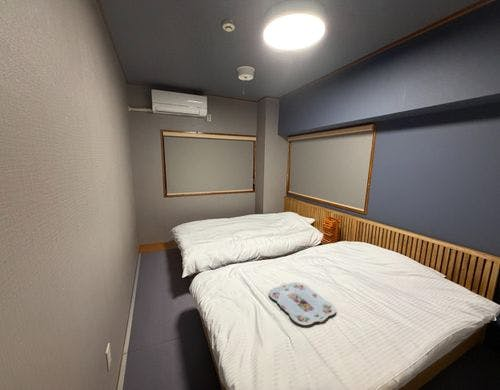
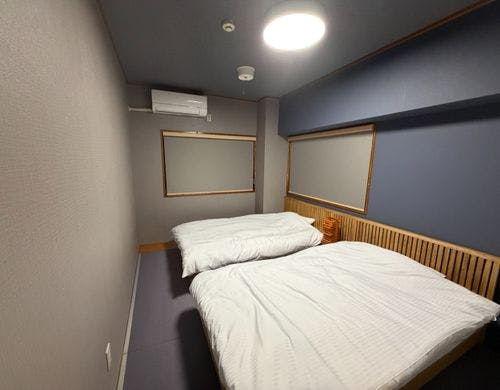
- serving tray (300, 301)
